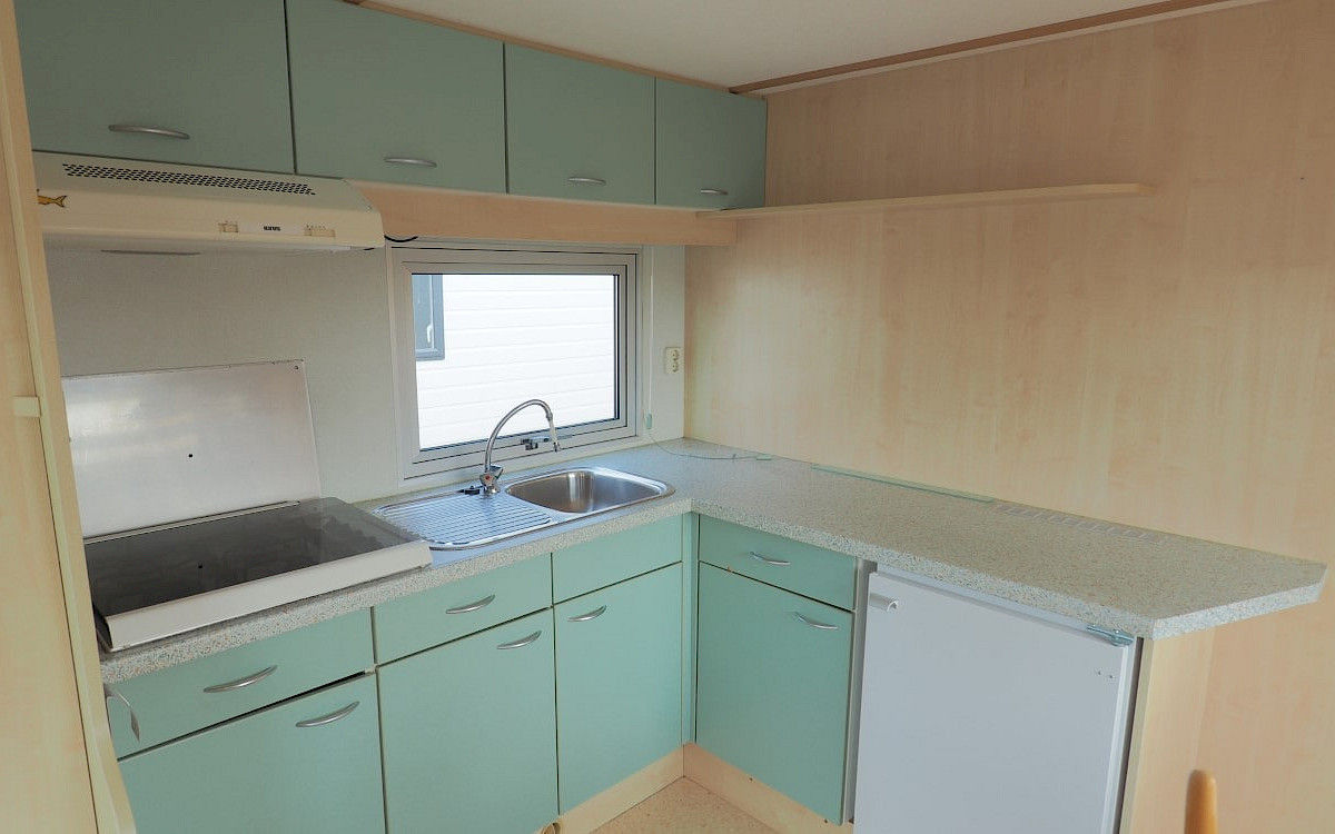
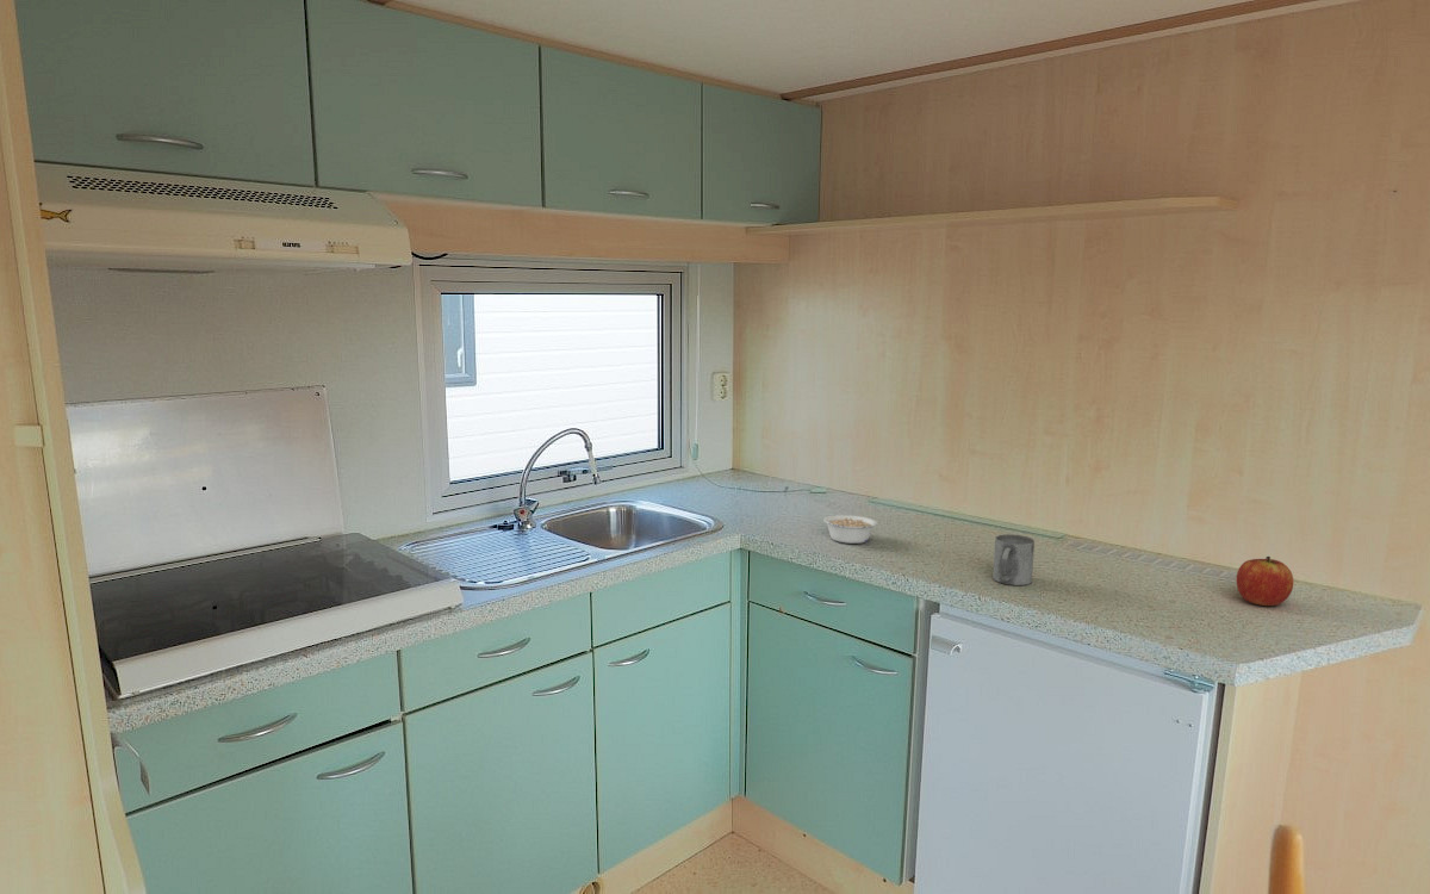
+ apple (1263, 578)
+ legume (851, 528)
+ mug (1011, 560)
